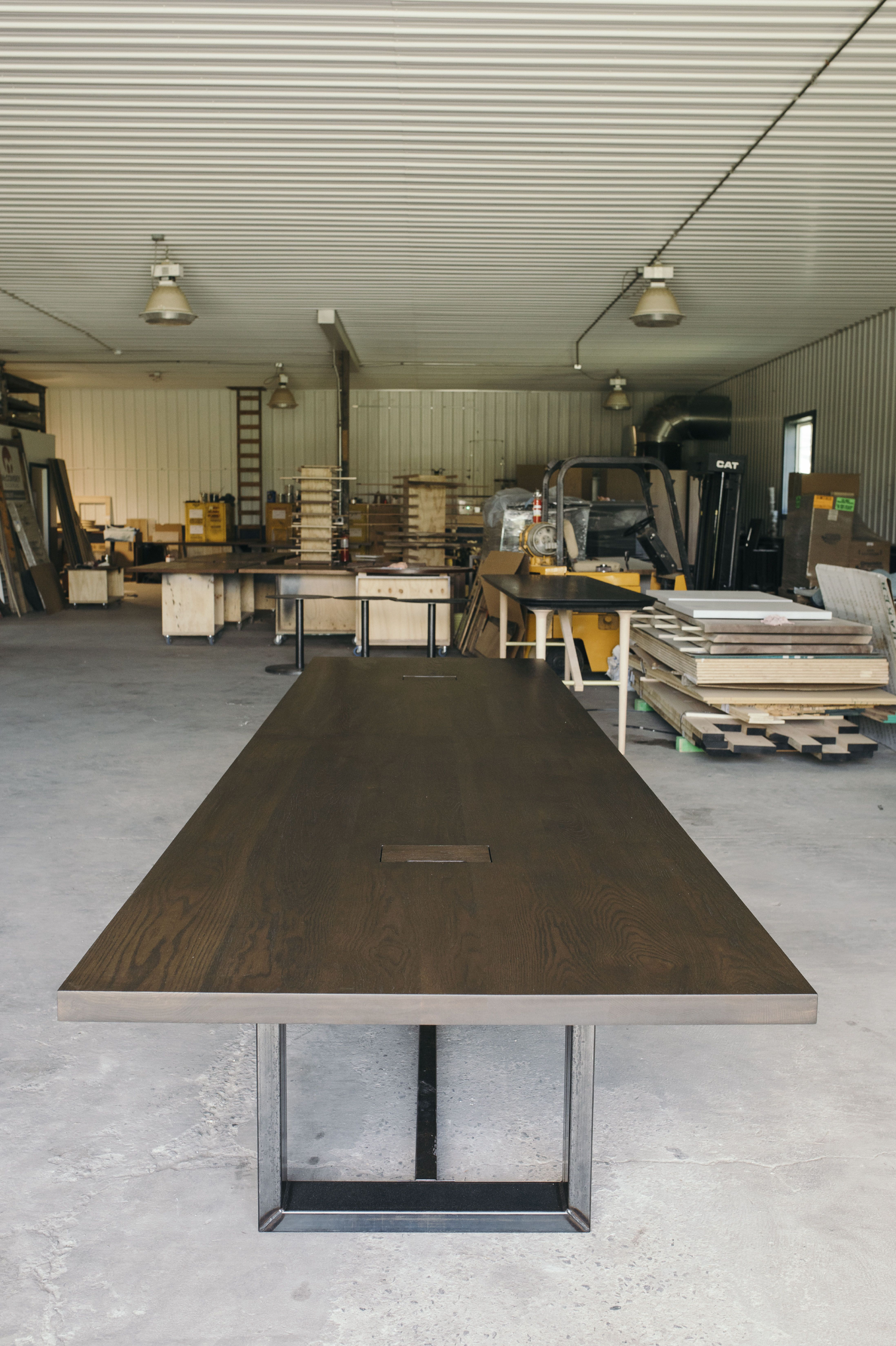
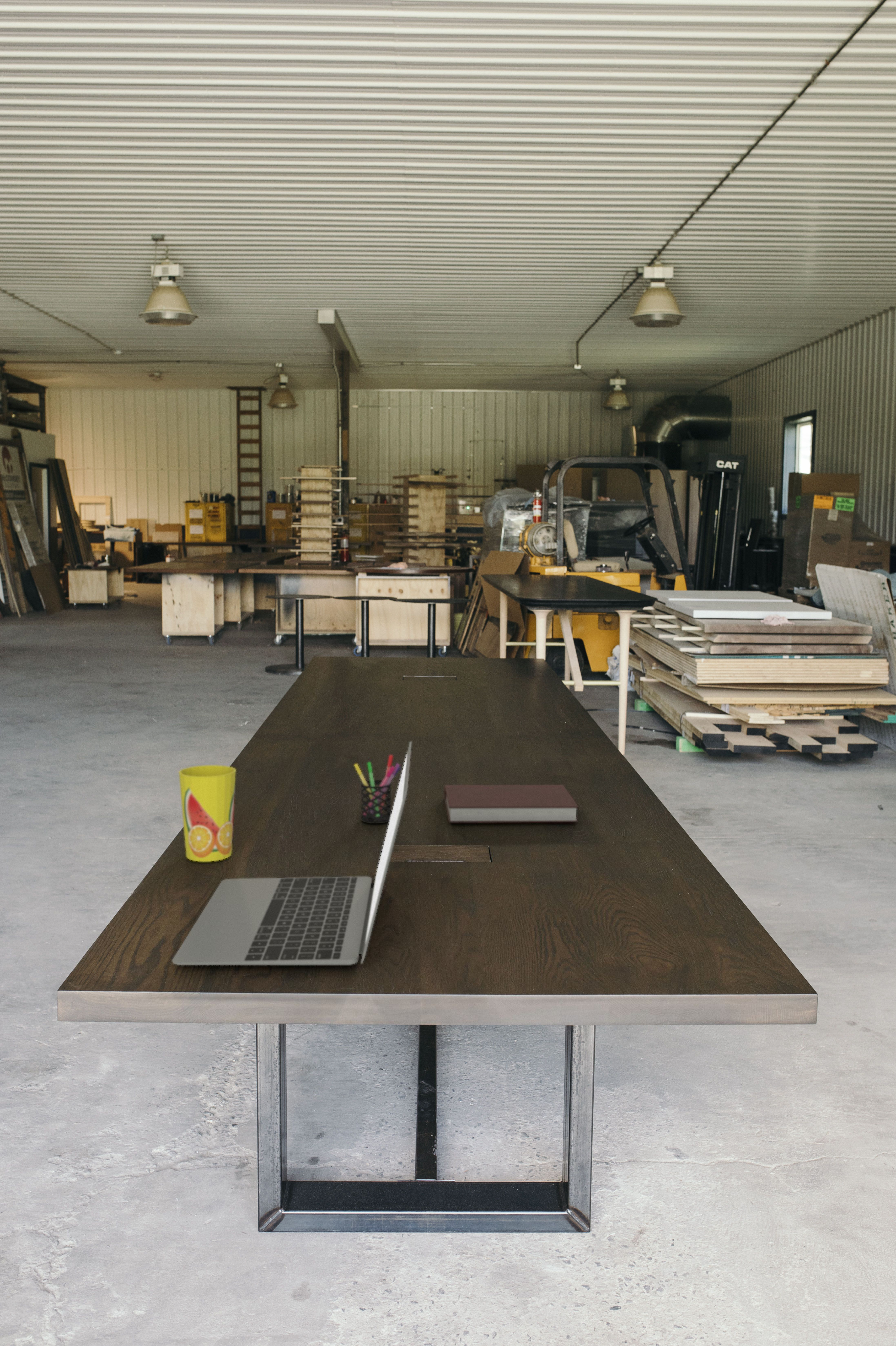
+ notebook (508, 802)
+ laptop (304, 877)
+ cup (208, 813)
+ pen holder (376, 787)
